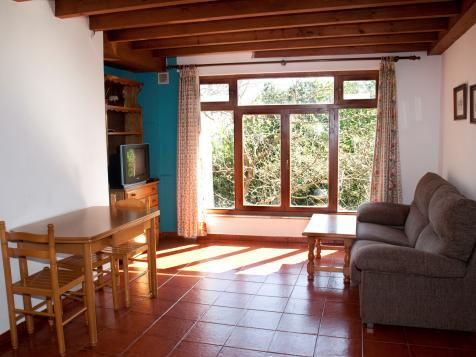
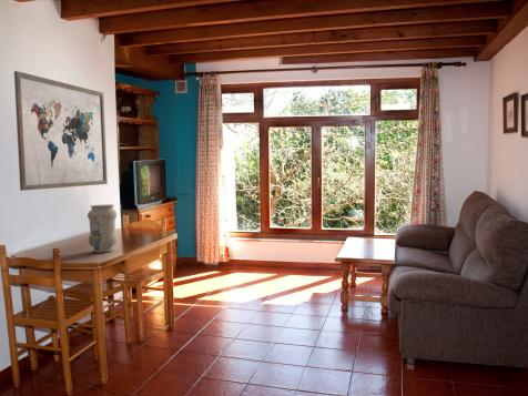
+ wall art (67, 135)
+ vase (102, 227)
